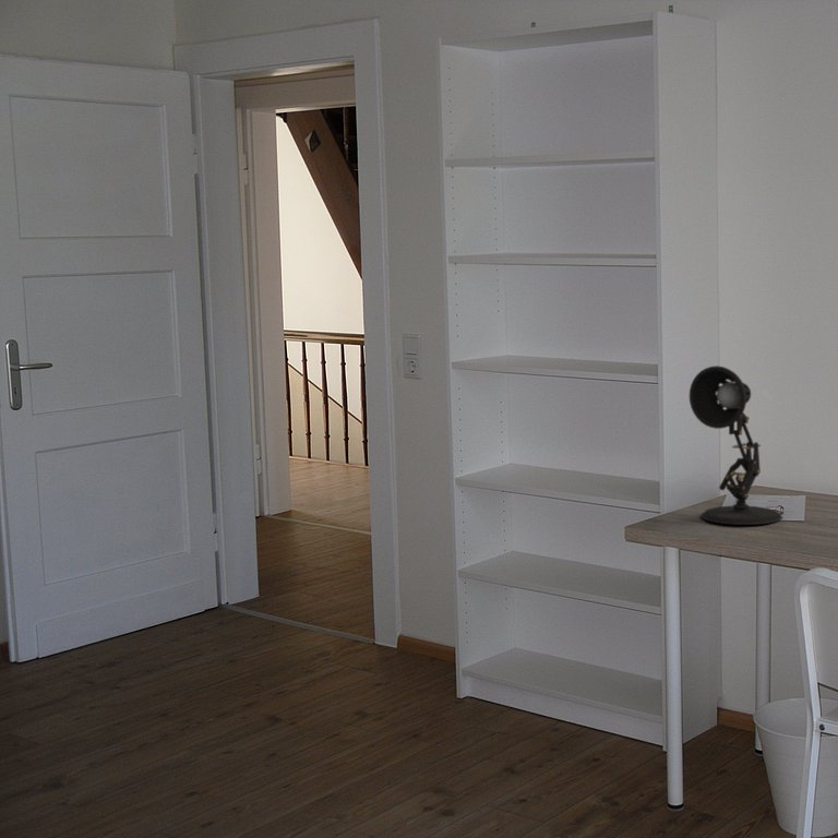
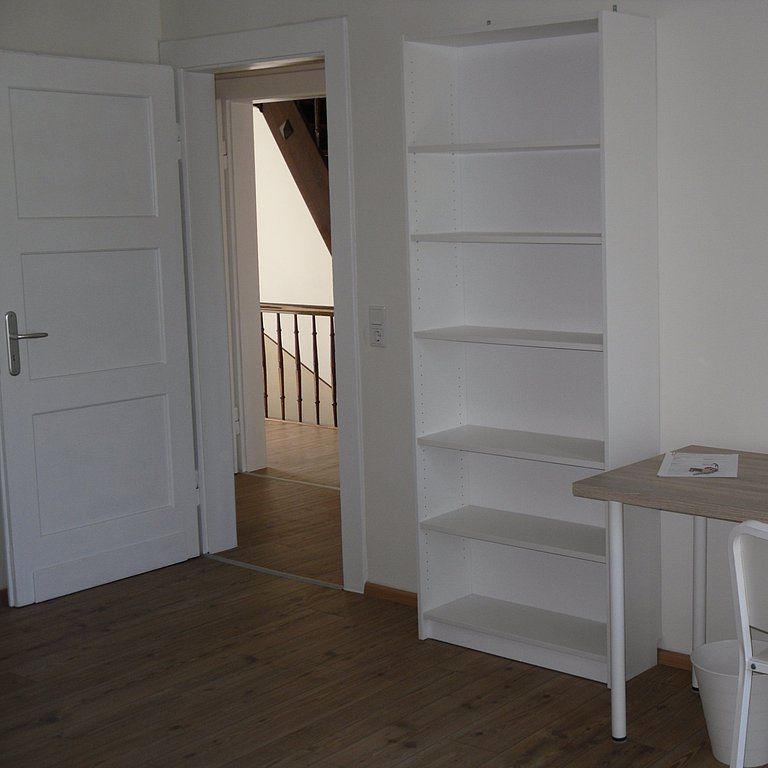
- desk lamp (739, 441)
